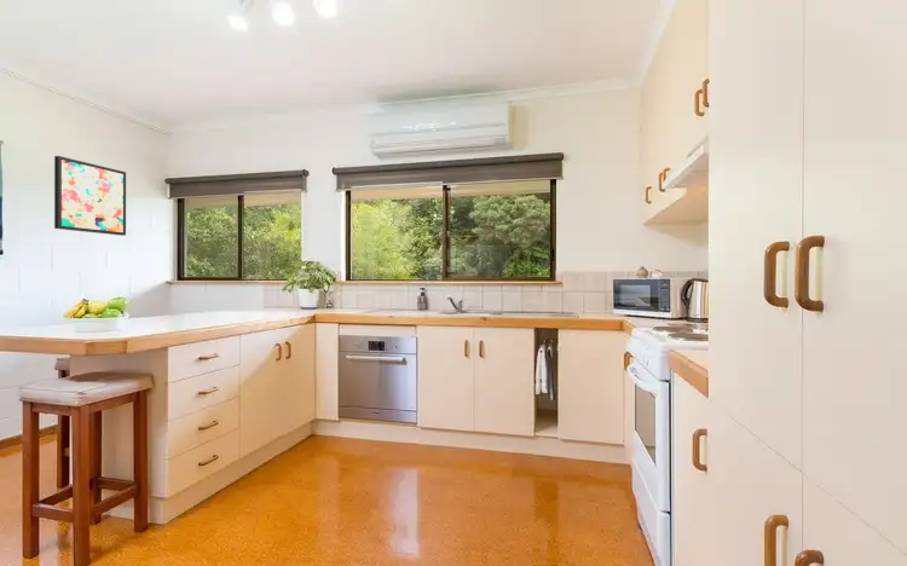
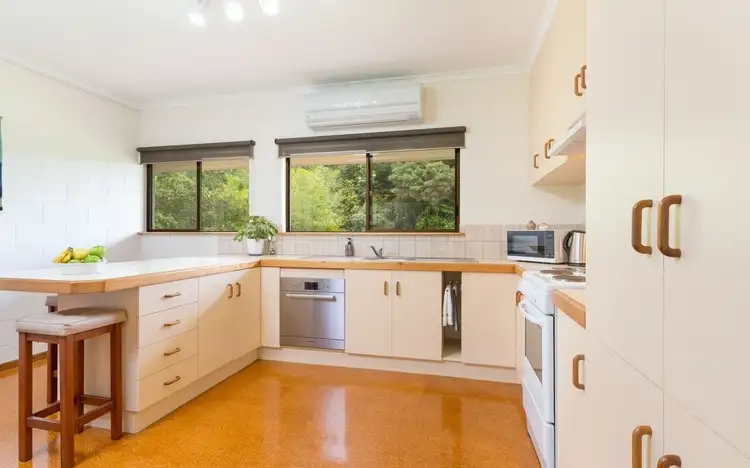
- wall art (92, 198)
